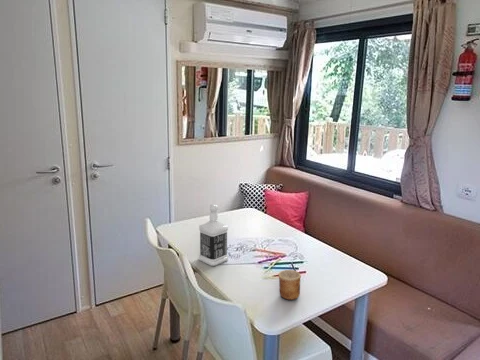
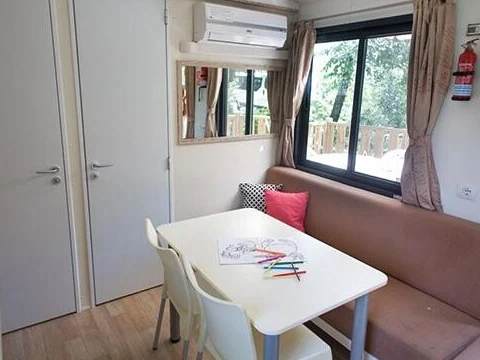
- cup (289, 285)
- bottle (213, 232)
